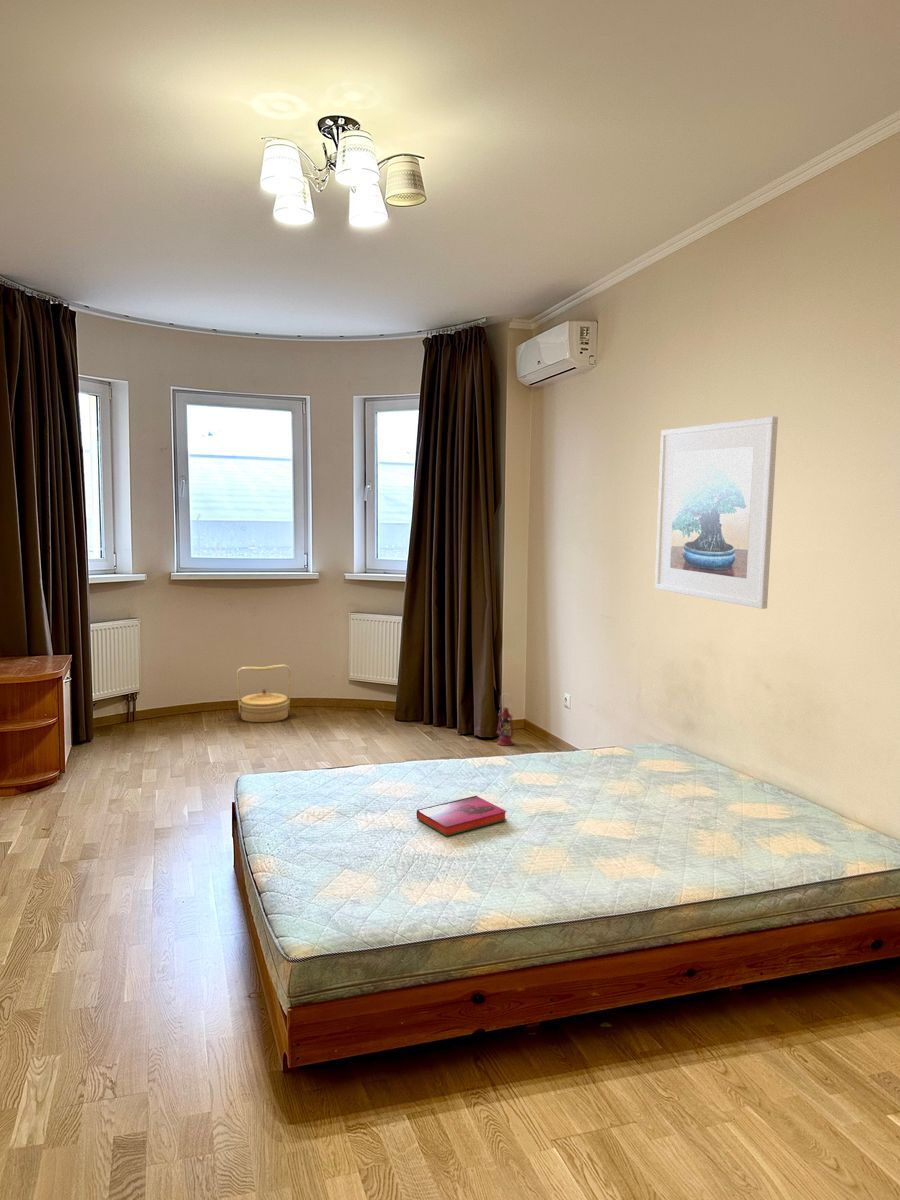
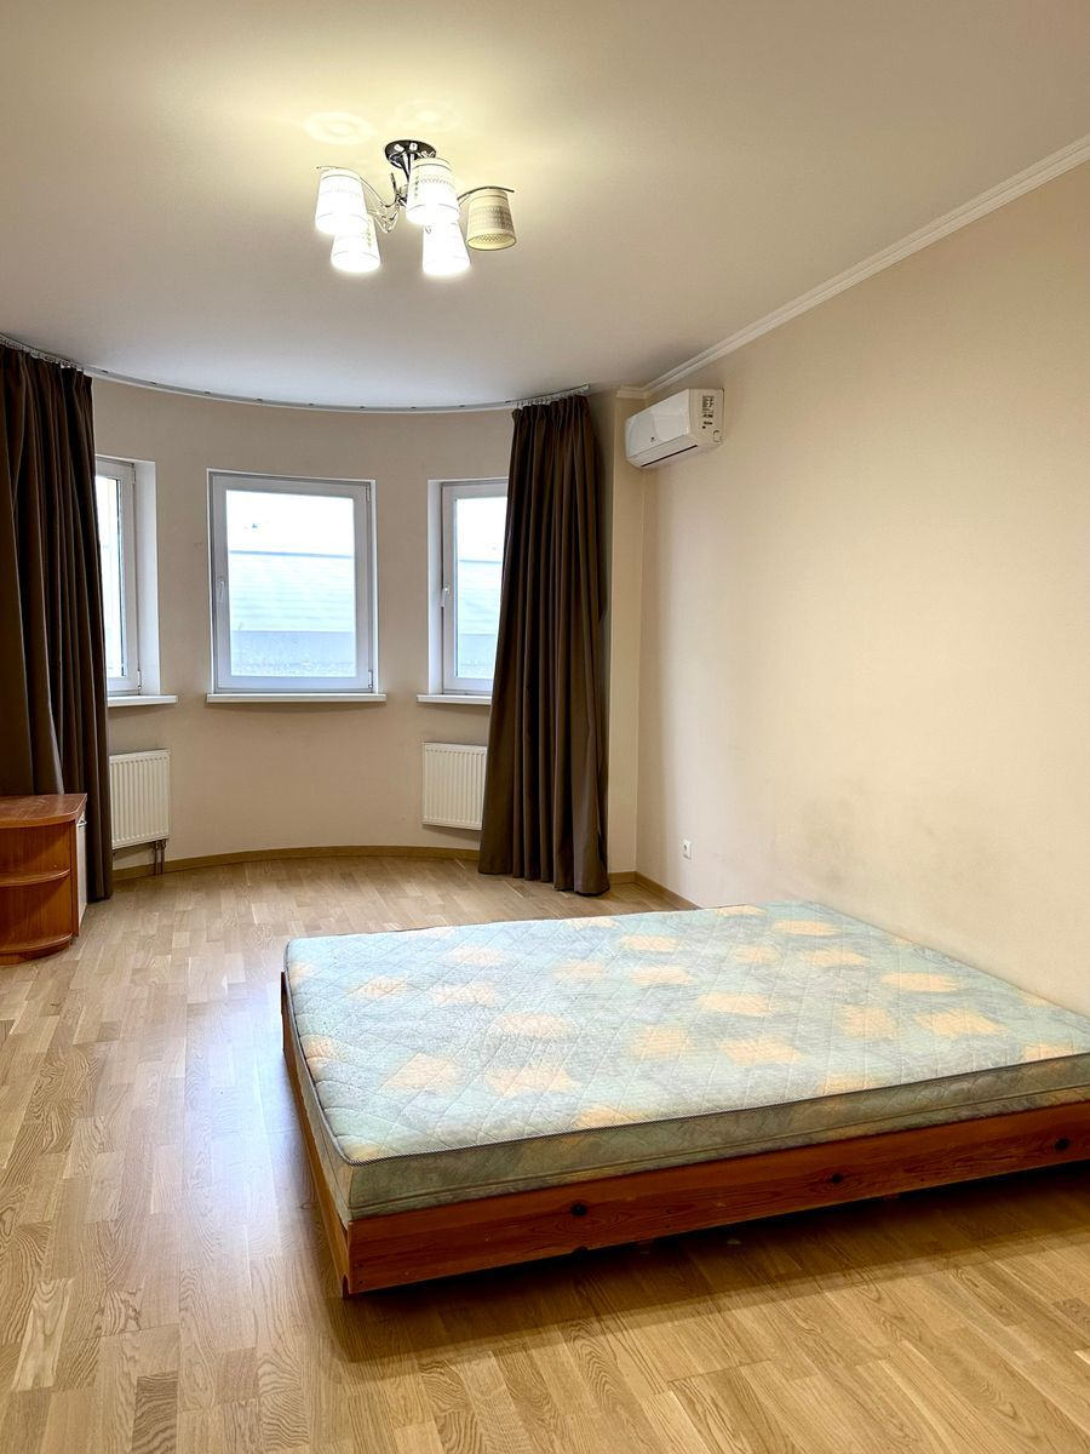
- lantern (505, 718)
- basket (264, 691)
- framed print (709, 512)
- hardback book (461, 814)
